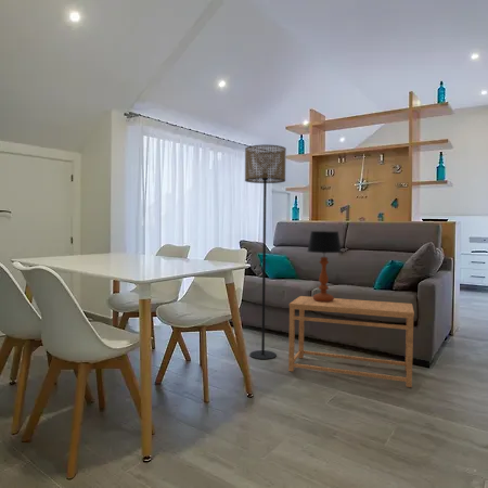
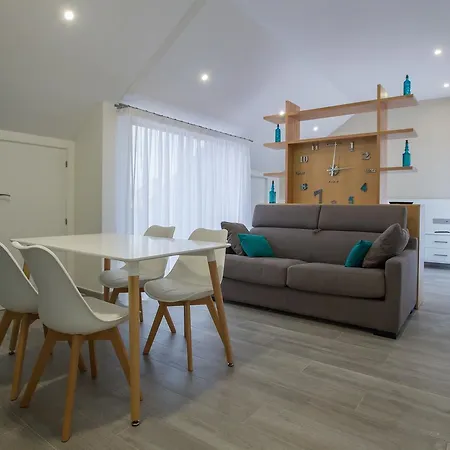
- table lamp (323, 266)
- floor lamp (264, 253)
- side table (354, 324)
